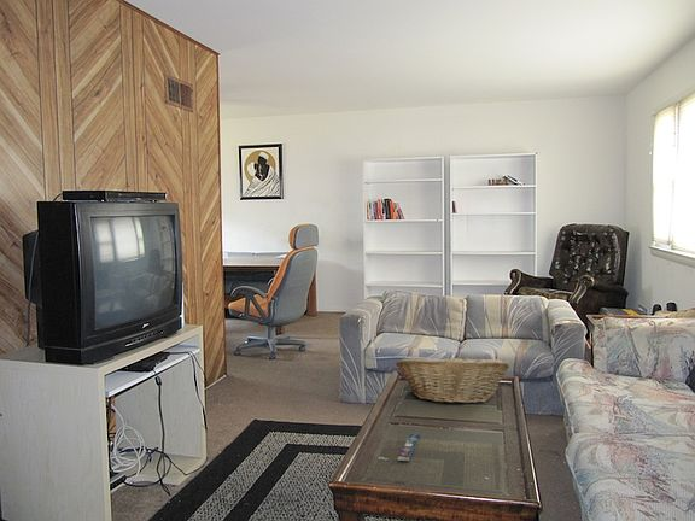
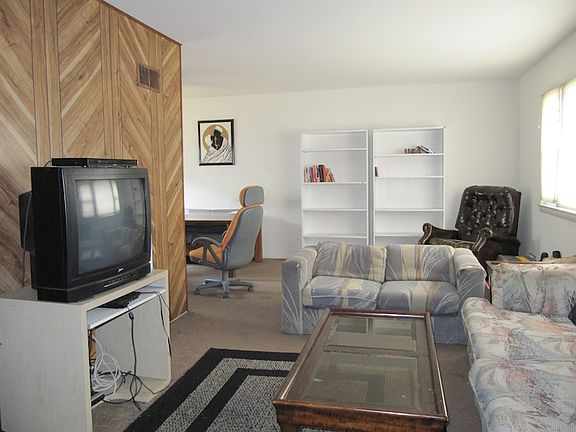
- book (409, 446)
- fruit basket (451, 373)
